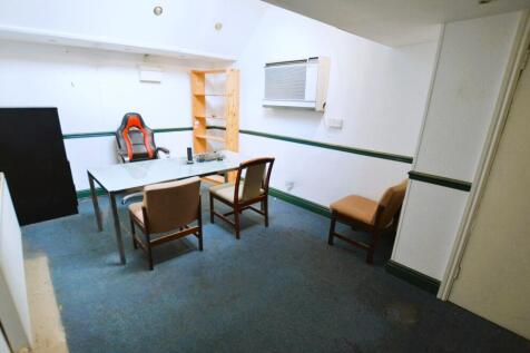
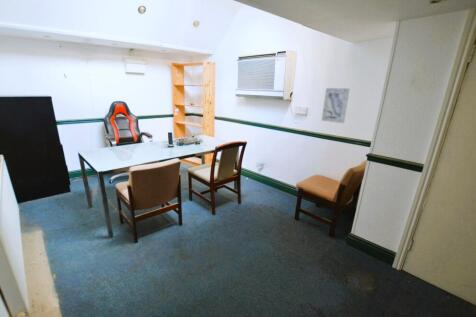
+ wall art (334, 105)
